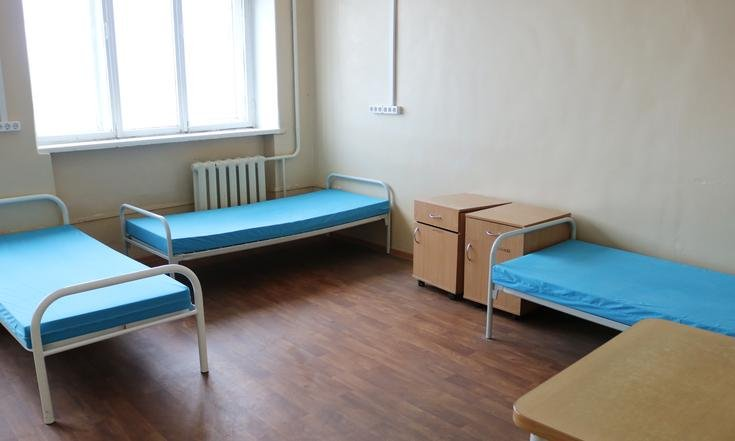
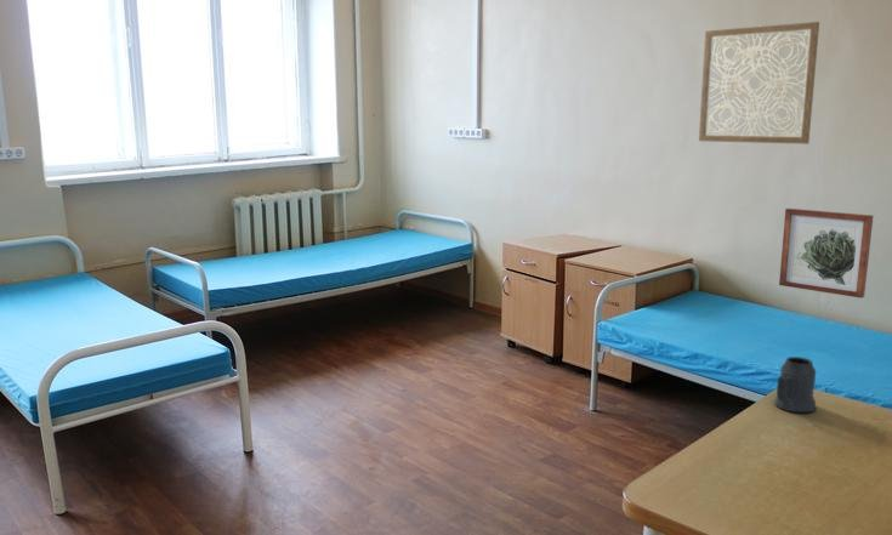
+ wall art (824, 251)
+ mug (794, 383)
+ wall art (756, 89)
